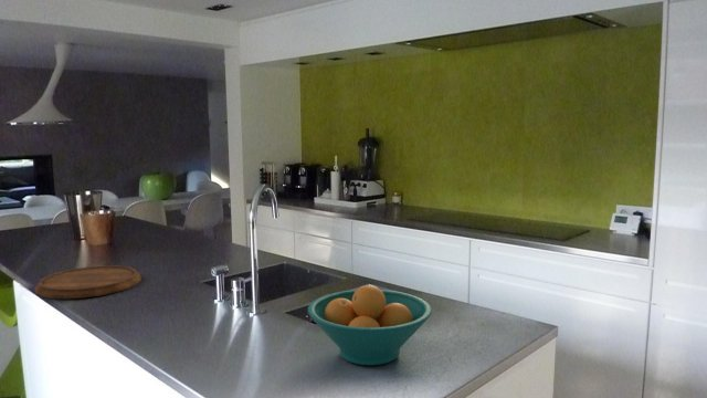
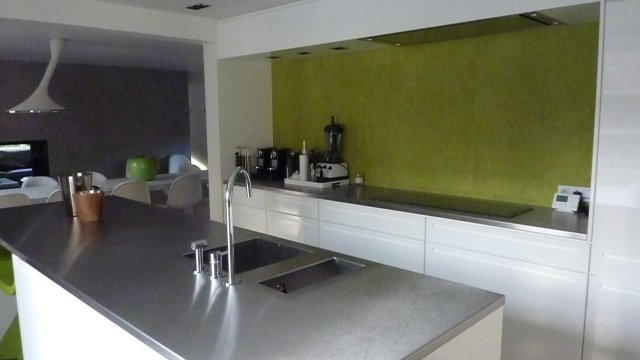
- cutting board (89, 280)
- fruit bowl (369, 320)
